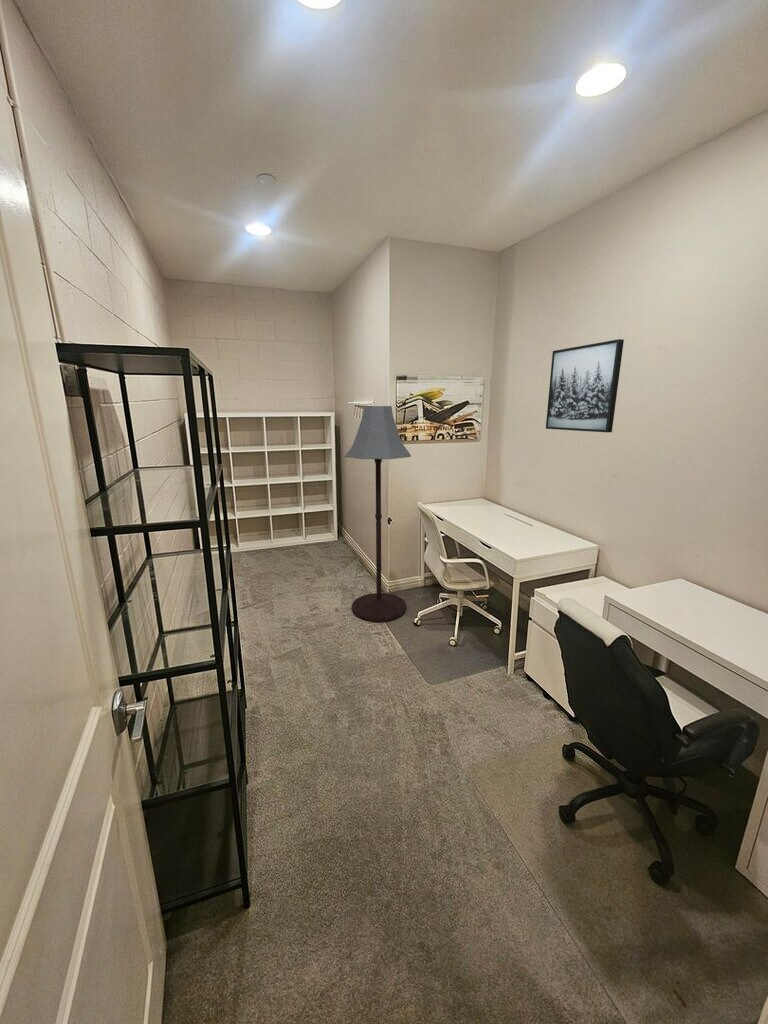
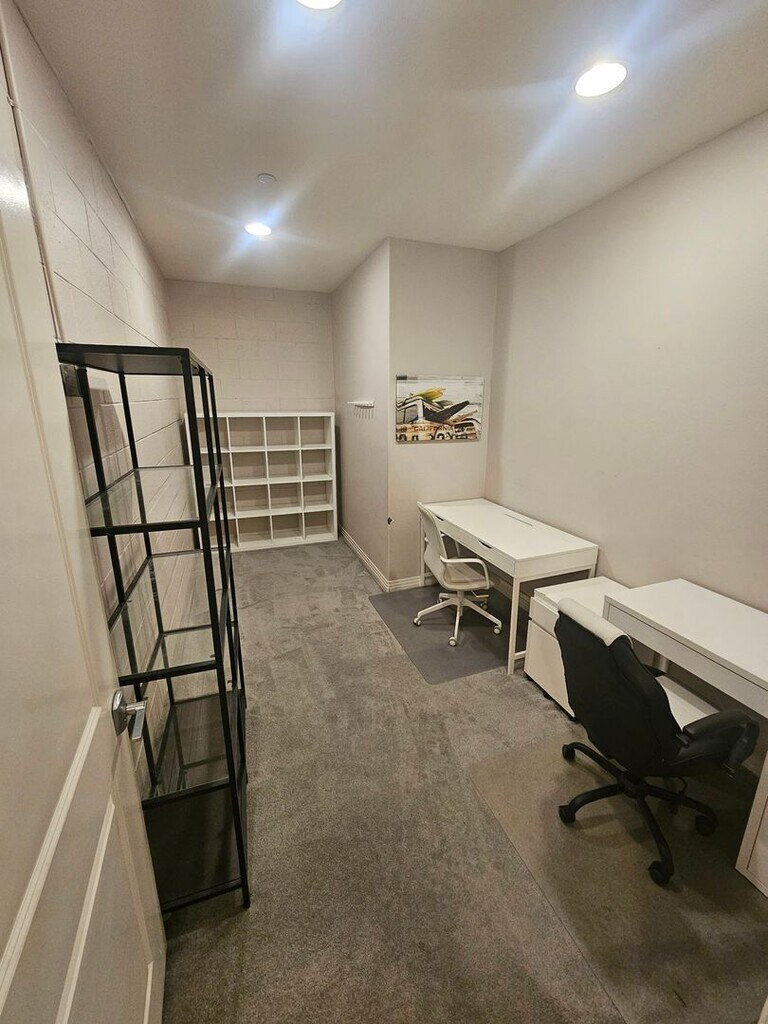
- floor lamp (378, 513)
- wall art (580, 389)
